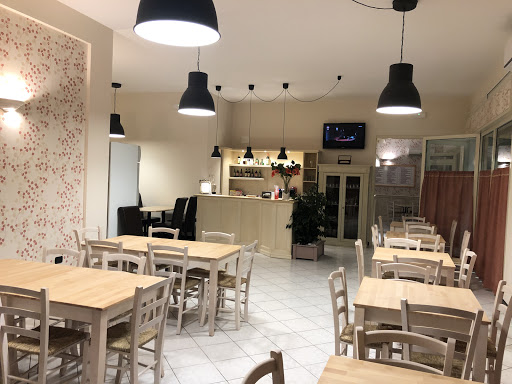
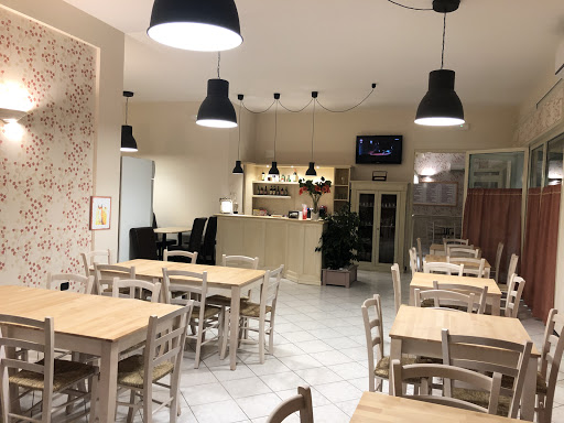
+ wall art (100, 213)
